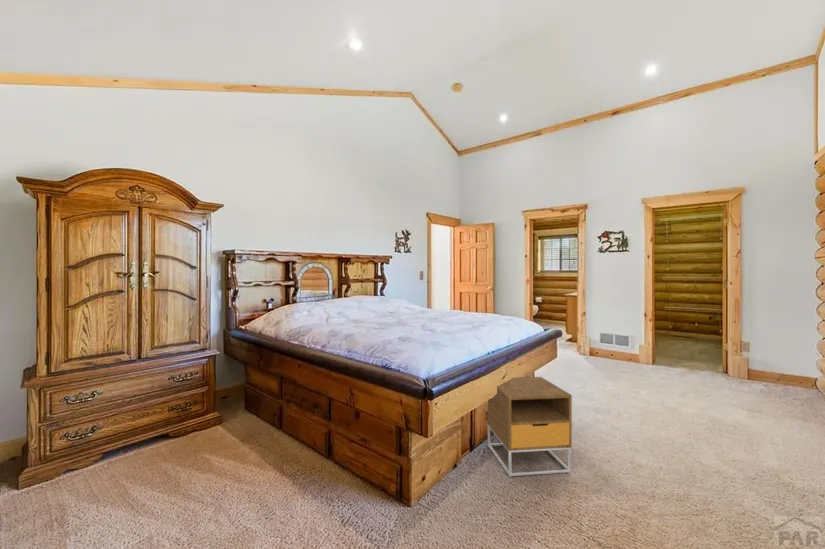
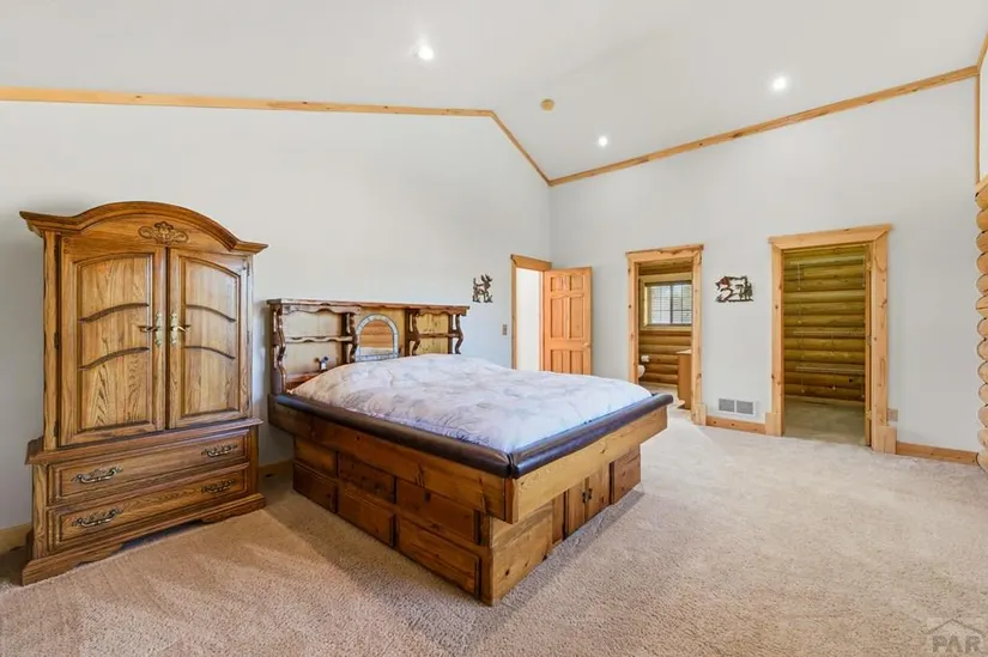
- nightstand (526, 422)
